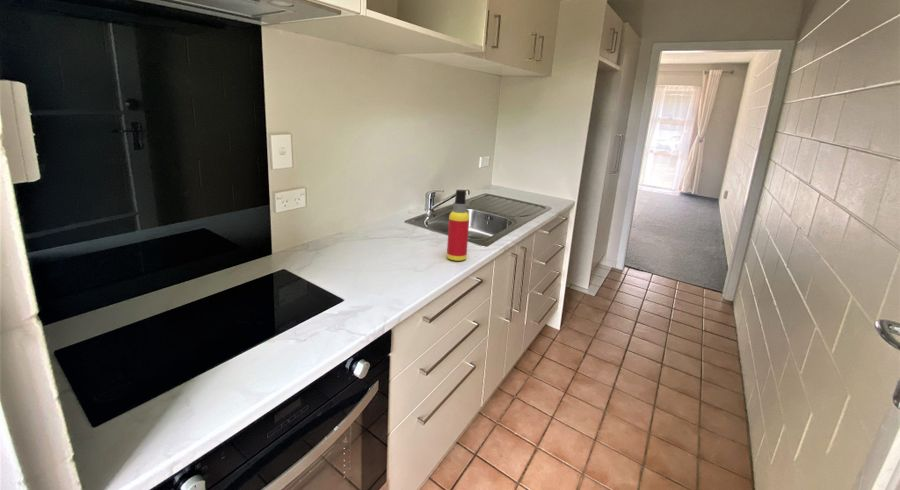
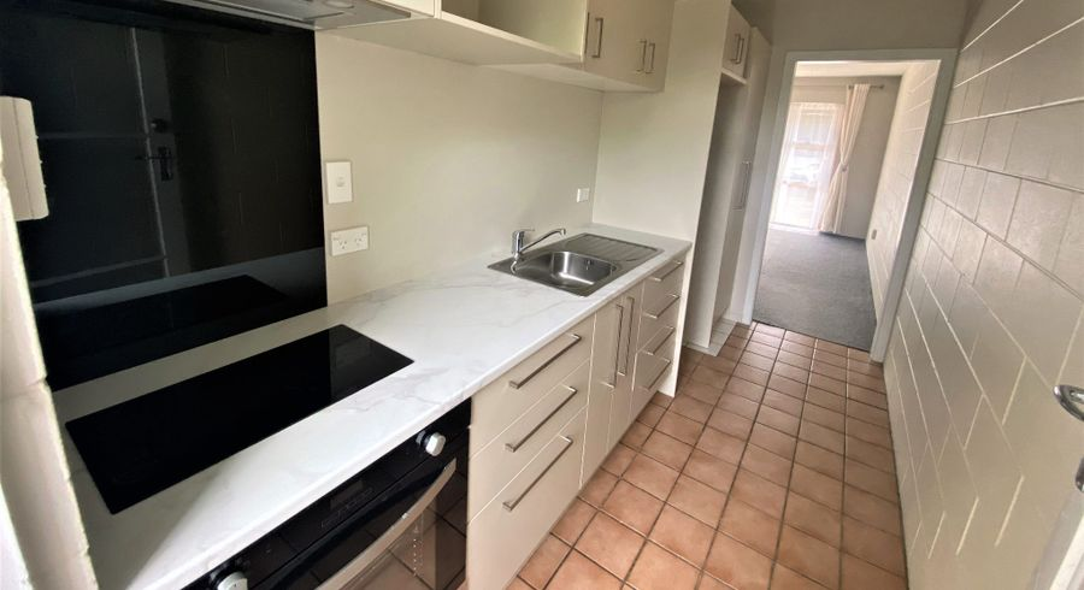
- spray bottle (458, 224)
